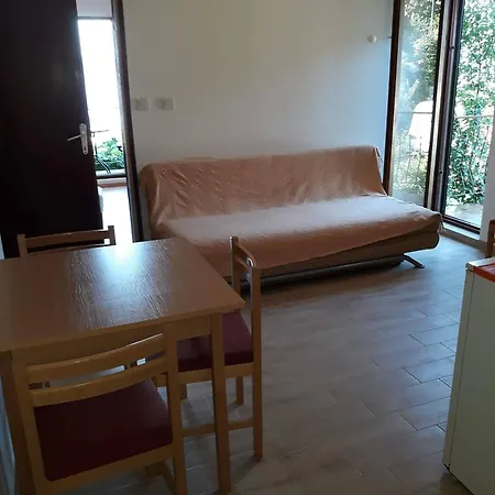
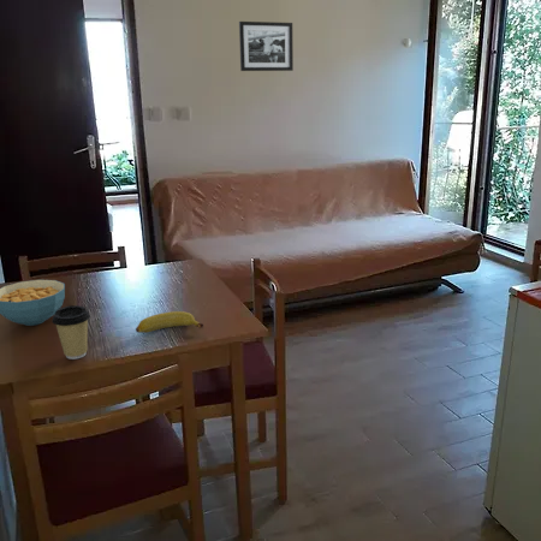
+ picture frame (266, 46)
+ banana (167, 323)
+ coffee cup (72, 333)
+ cereal bowl (31, 305)
